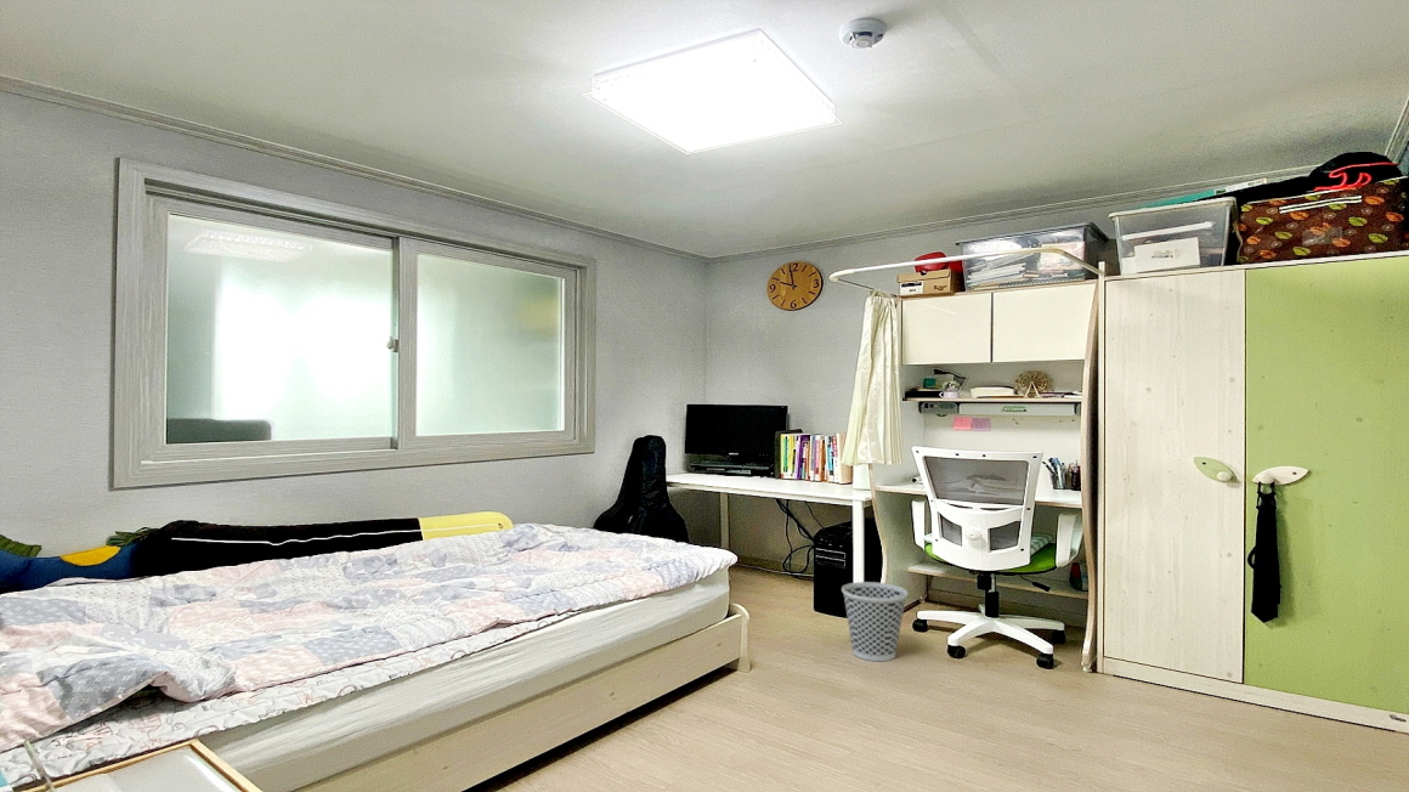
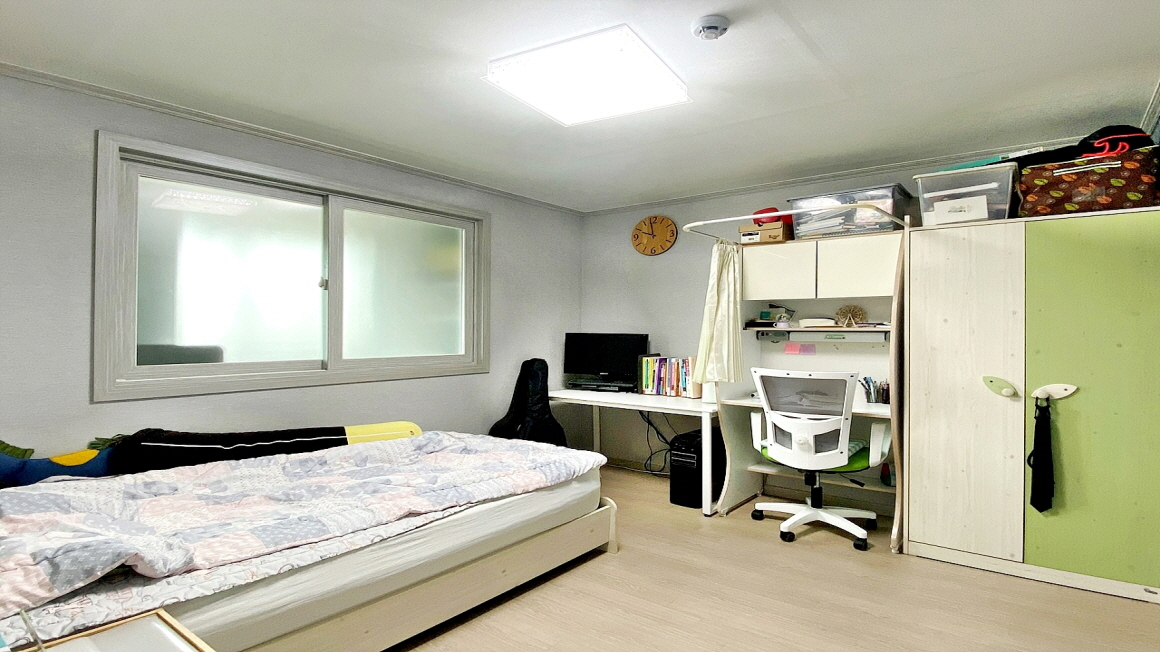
- wastebasket (873, 621)
